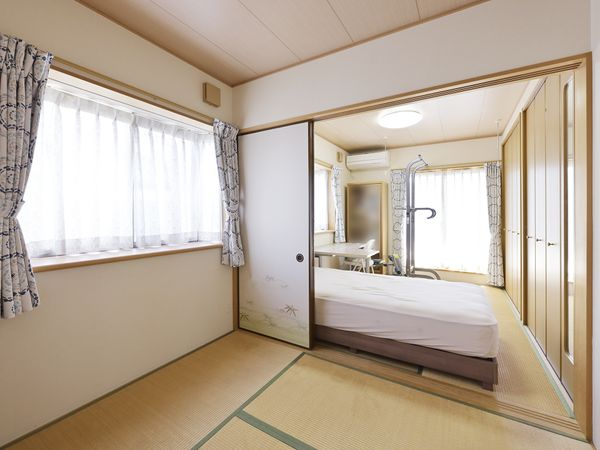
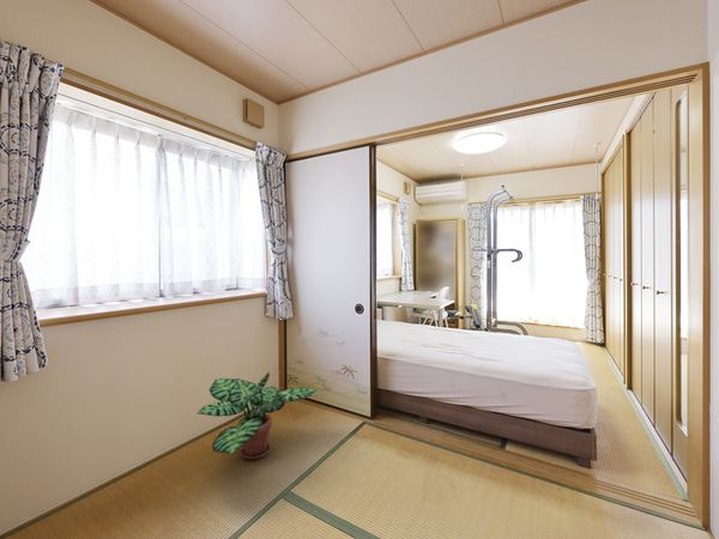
+ potted plant (247, 410)
